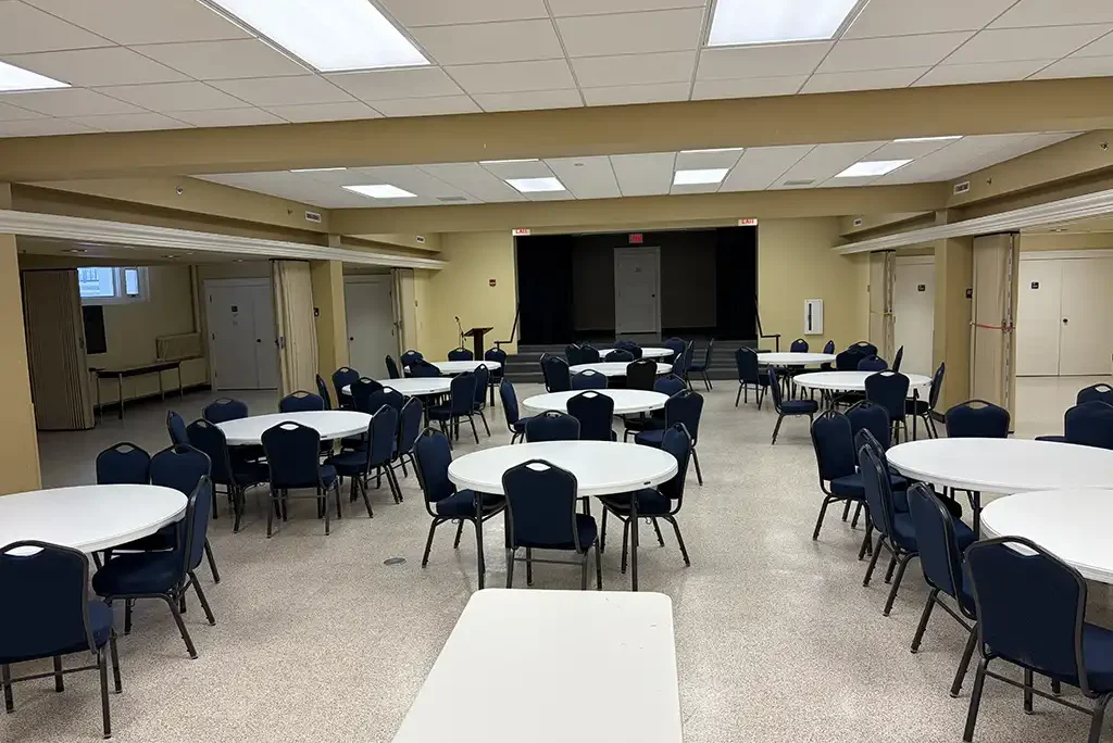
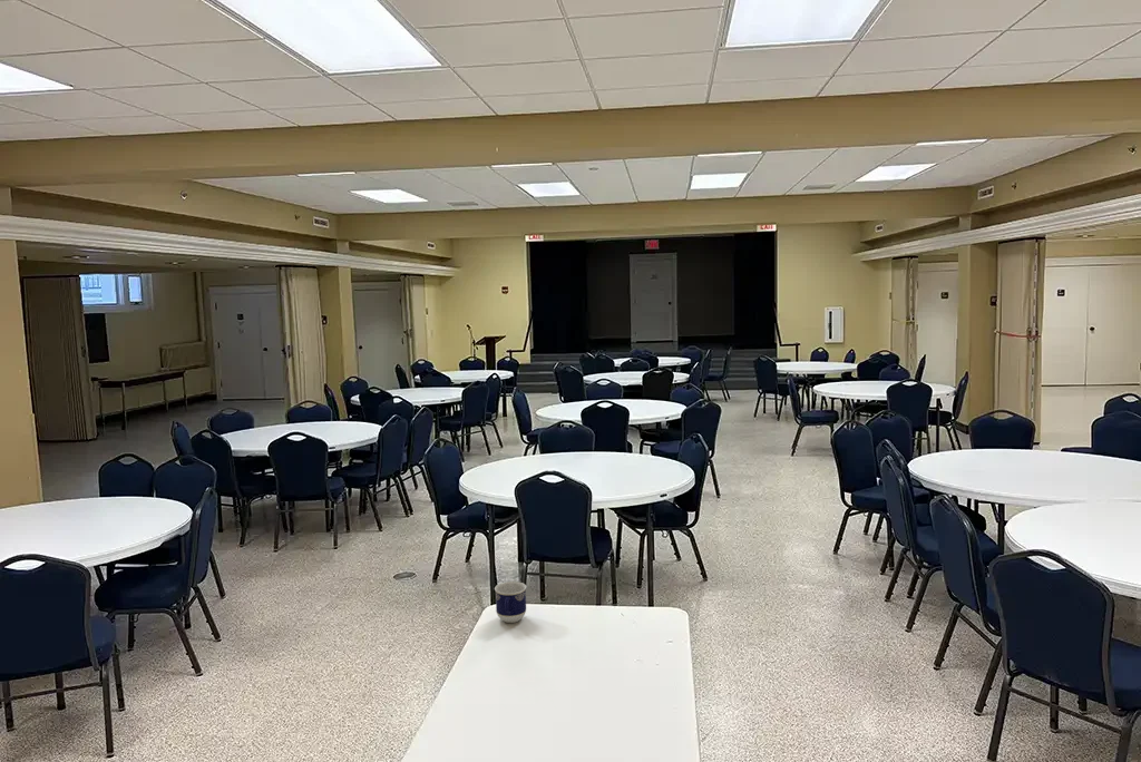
+ cup (509, 605)
